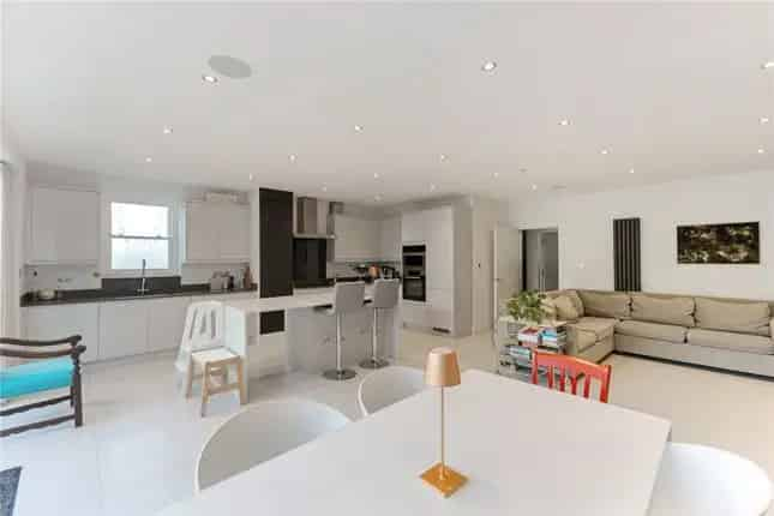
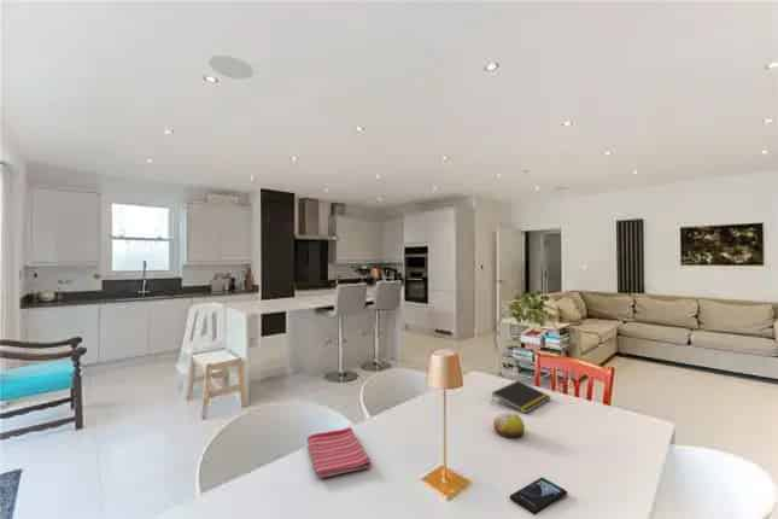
+ dish towel (337, 449)
+ smartphone (538, 494)
+ notepad (521, 395)
+ fruit (508, 422)
